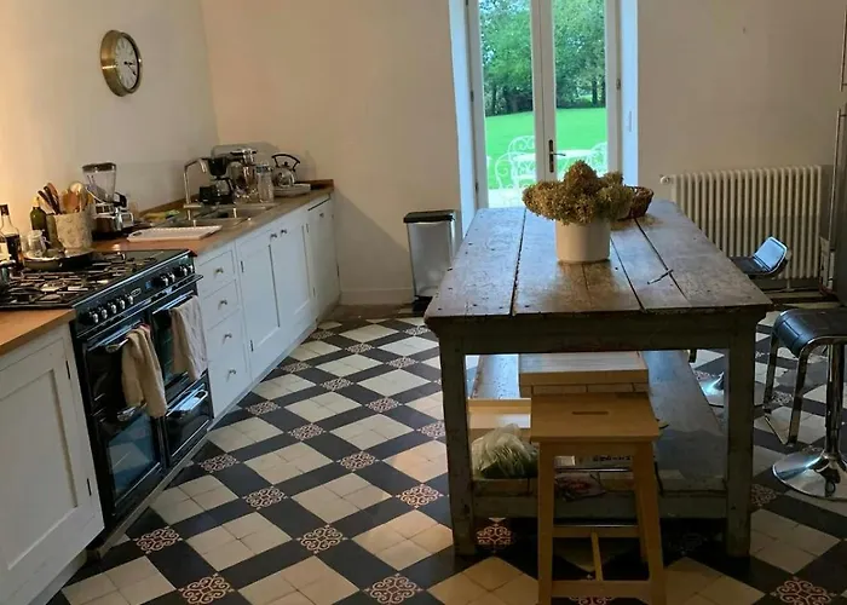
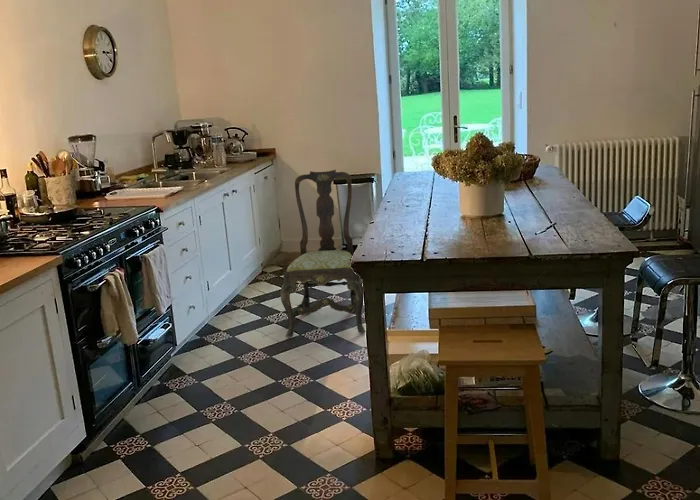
+ dining chair (320, 250)
